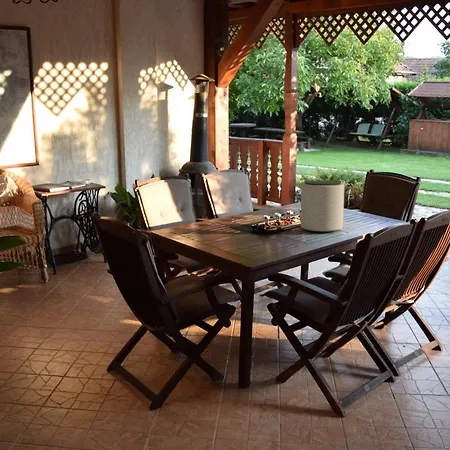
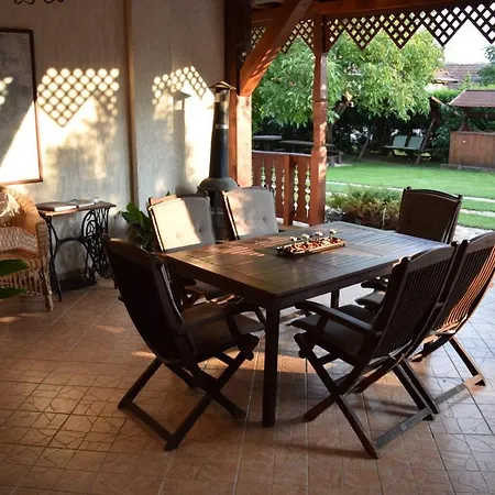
- plant pot (322, 205)
